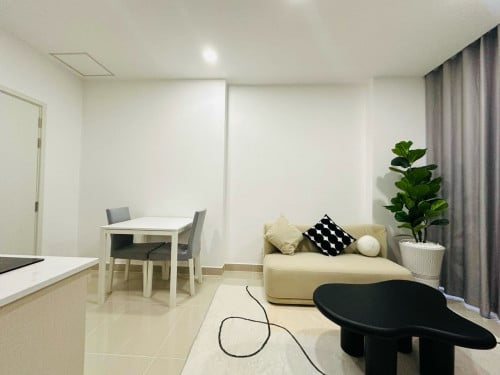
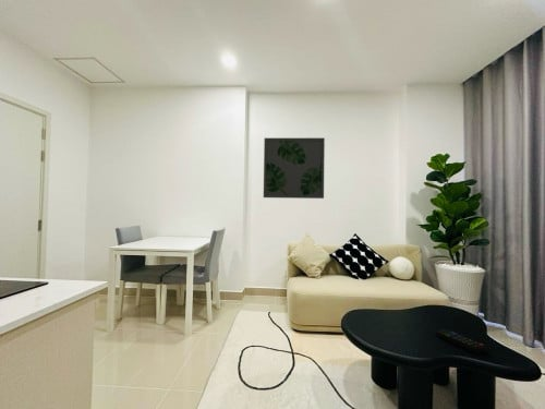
+ wall art (293, 168)
+ remote control (459, 339)
